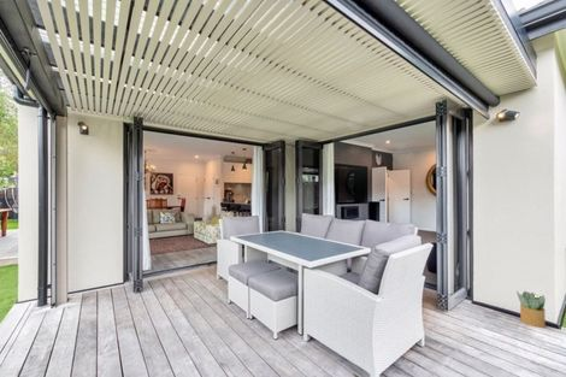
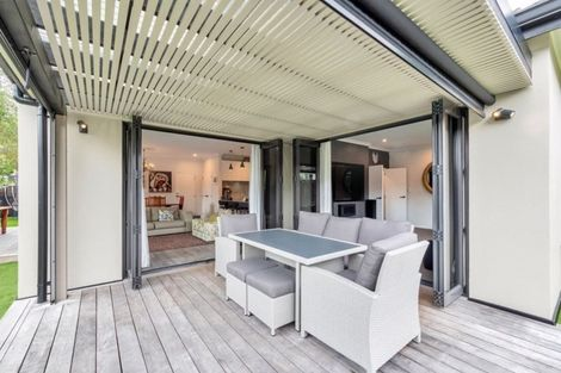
- potted plant (530, 307)
